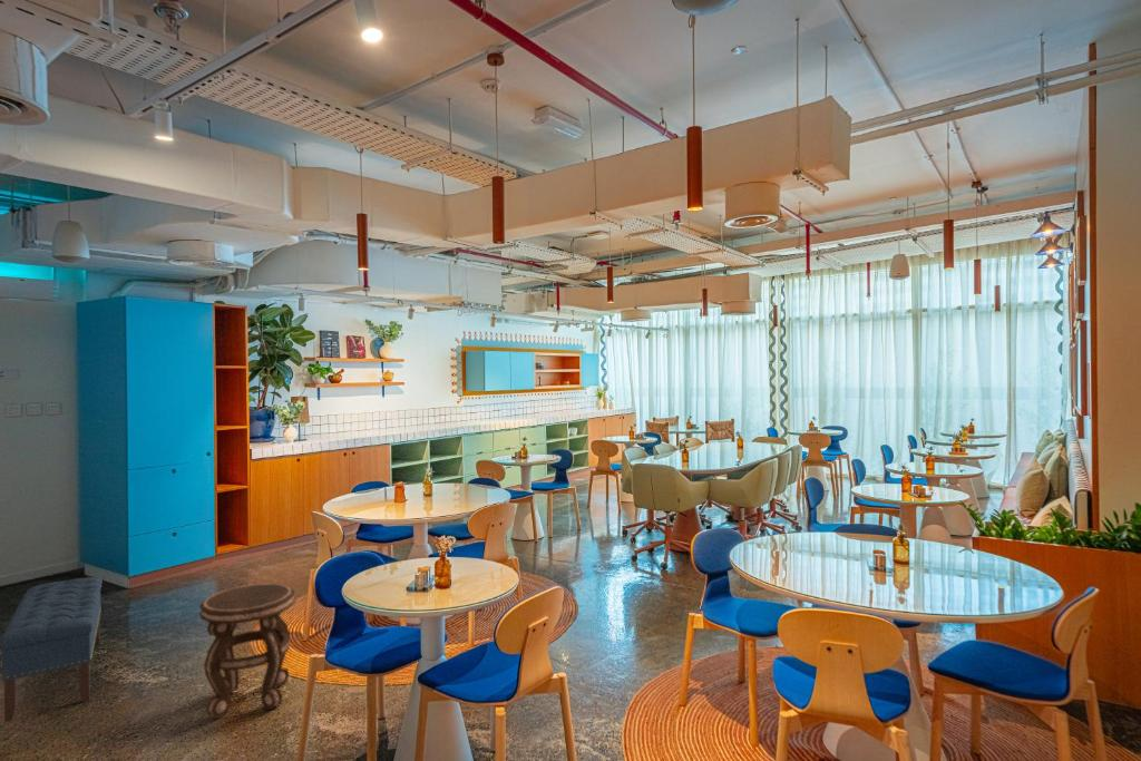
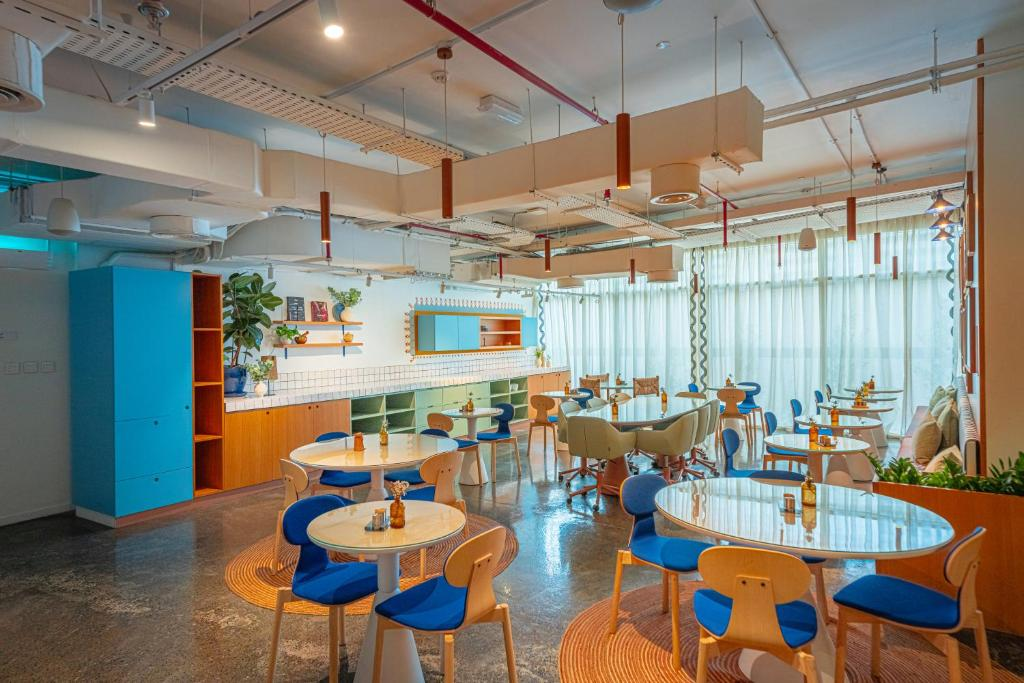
- bench (57, 637)
- side table (245, 642)
